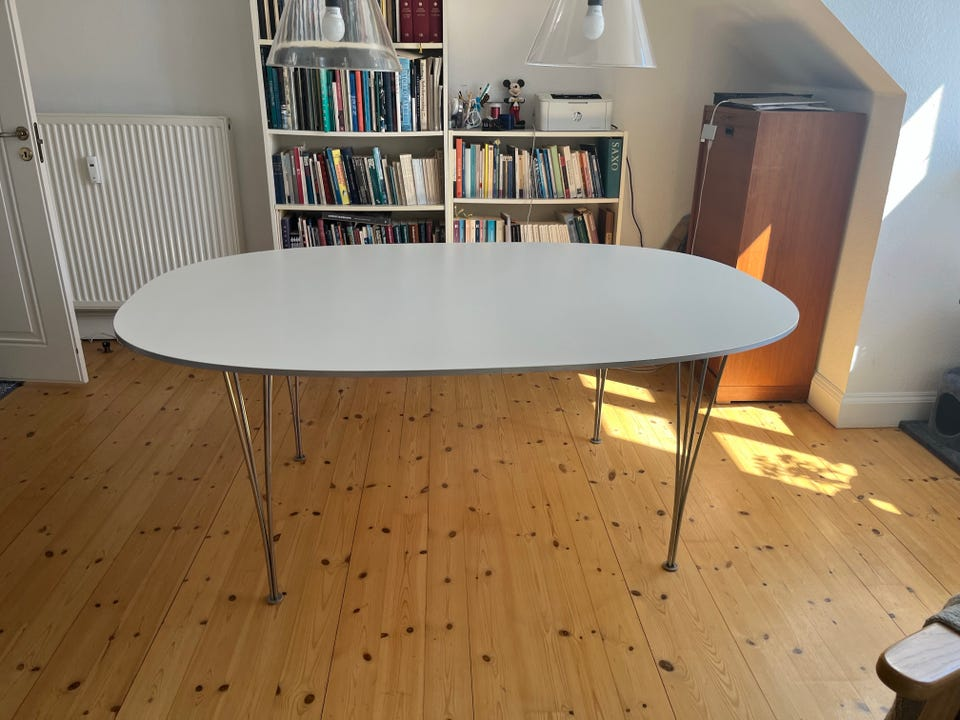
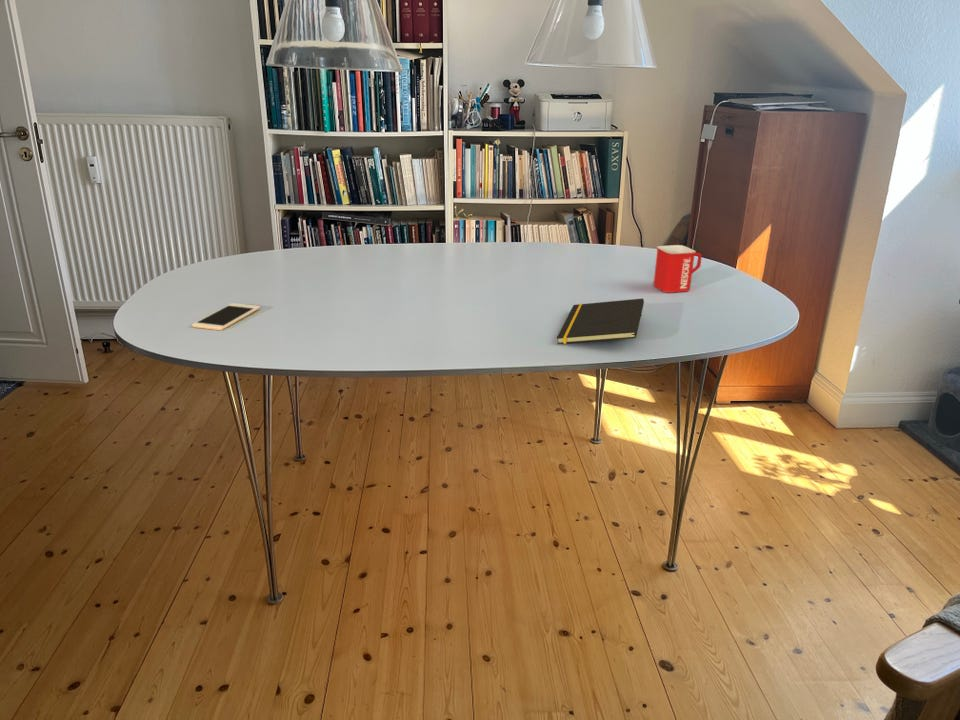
+ mug (680, 268)
+ cell phone (227, 316)
+ notepad (602, 320)
